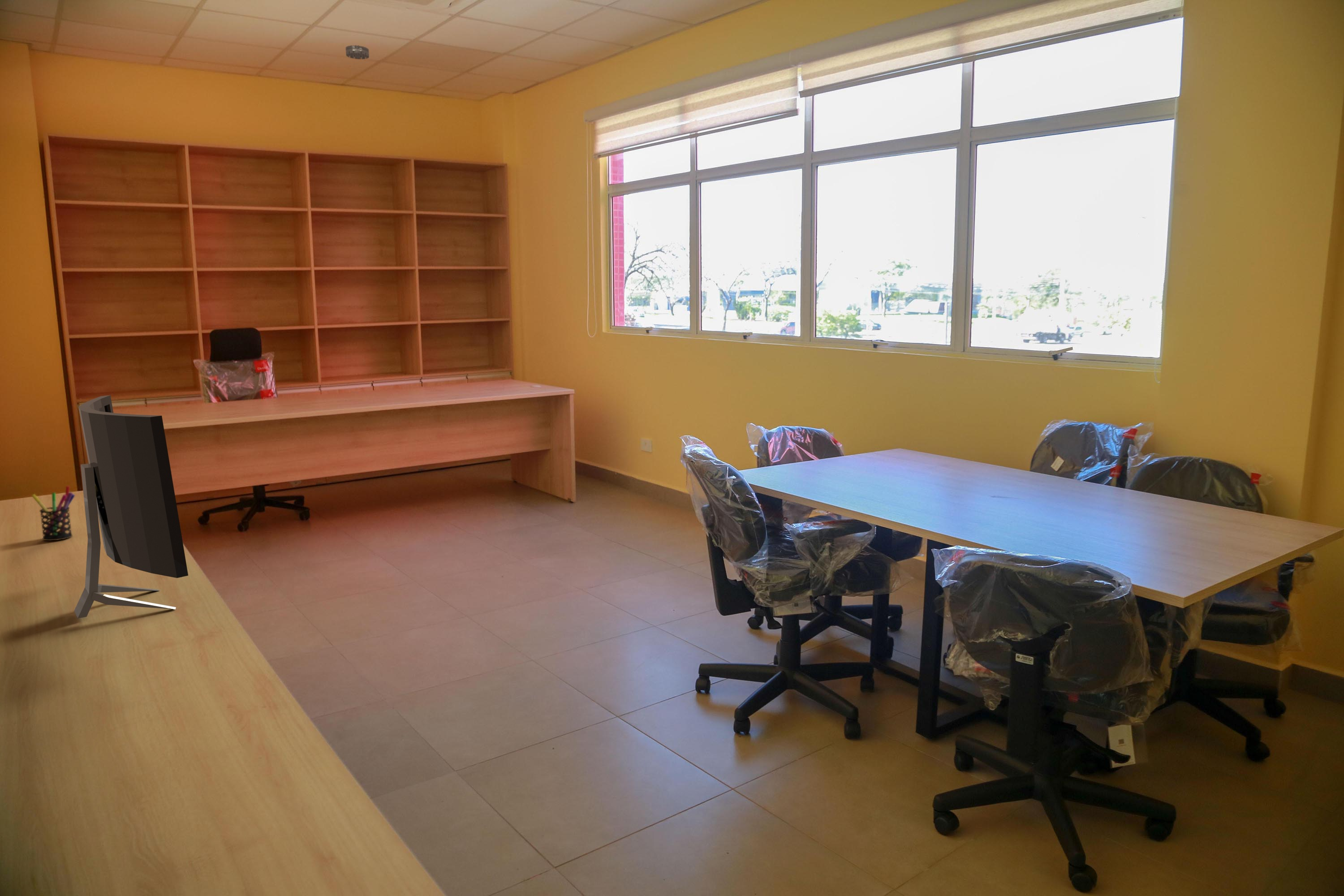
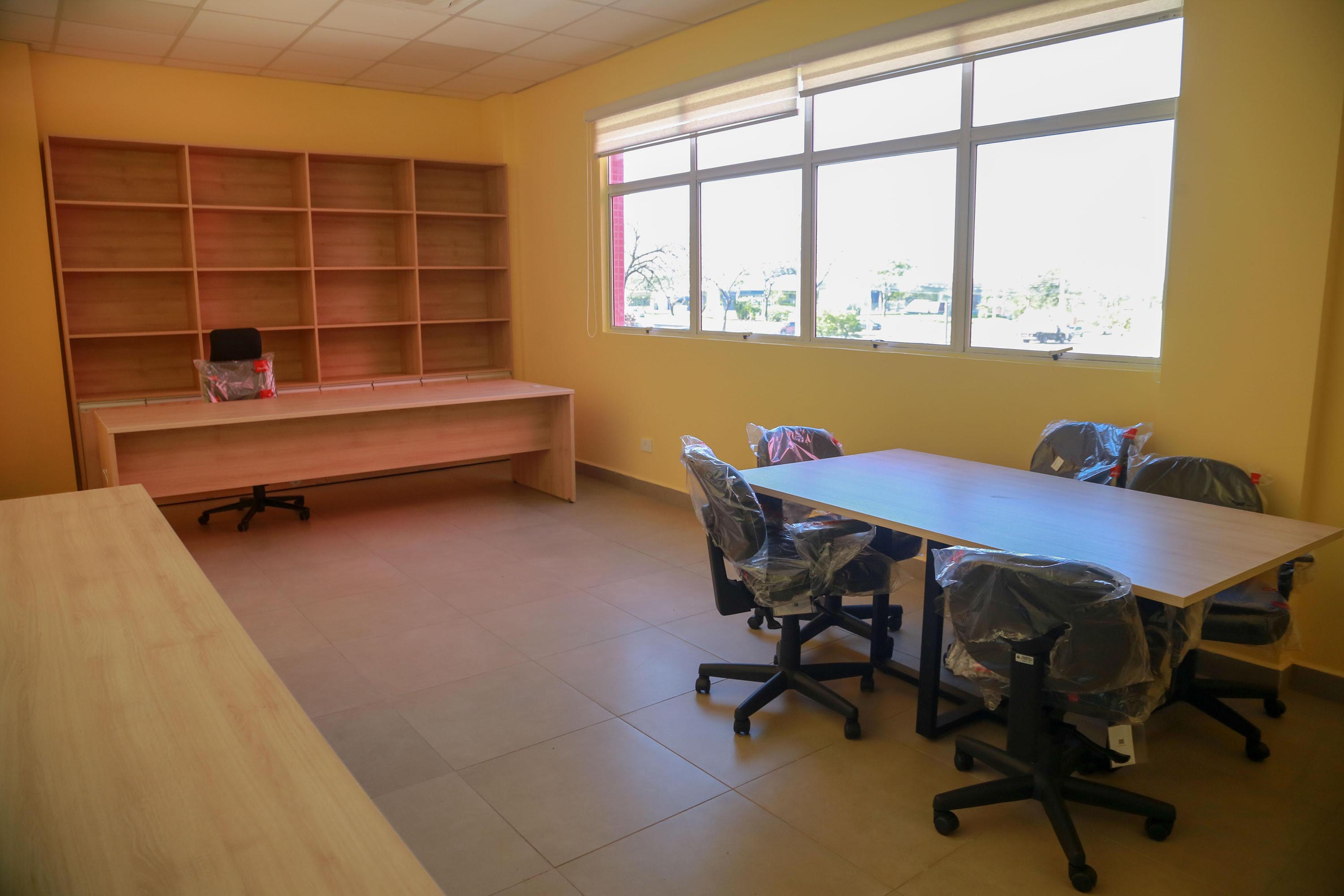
- smoke detector (357, 52)
- pen holder (56, 512)
- monitor (114, 508)
